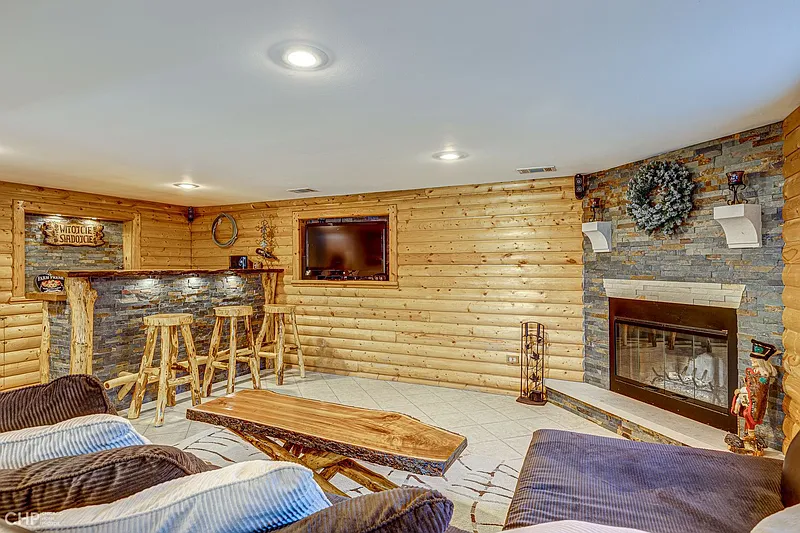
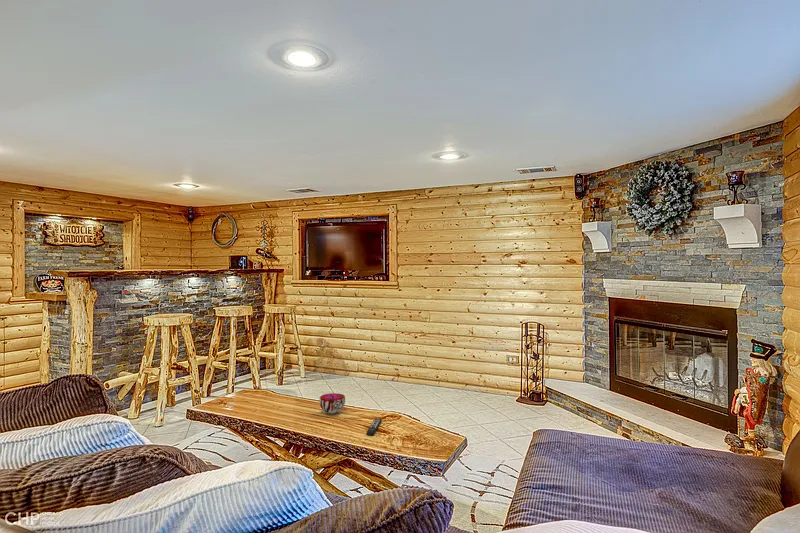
+ decorative bowl (332, 404)
+ remote control (374, 426)
